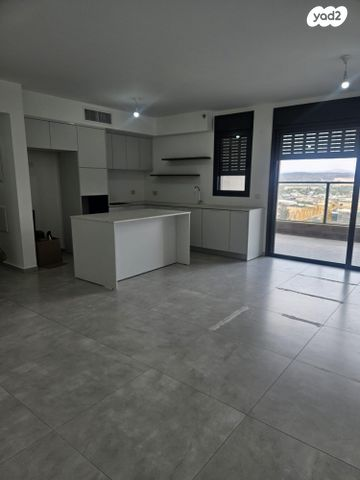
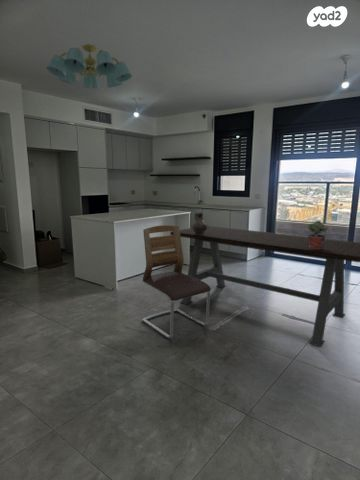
+ chair (174, 277)
+ dining table (259, 282)
+ ceramic jug (199, 223)
+ chandelier (90, 68)
+ potted plant (317, 234)
